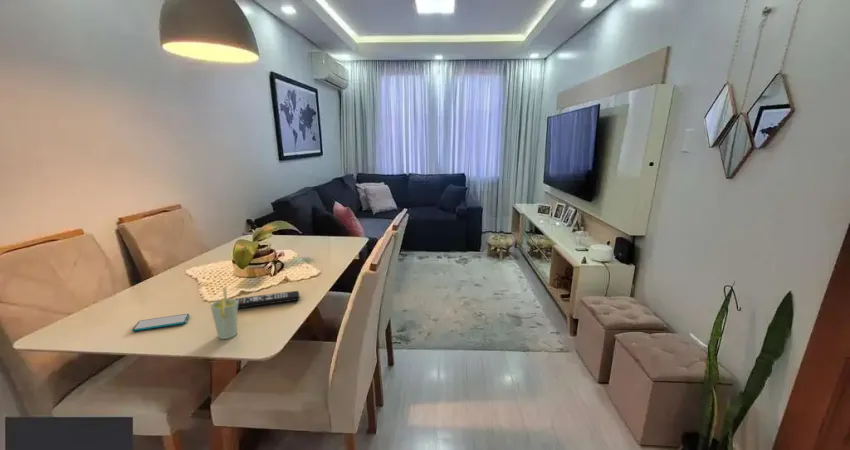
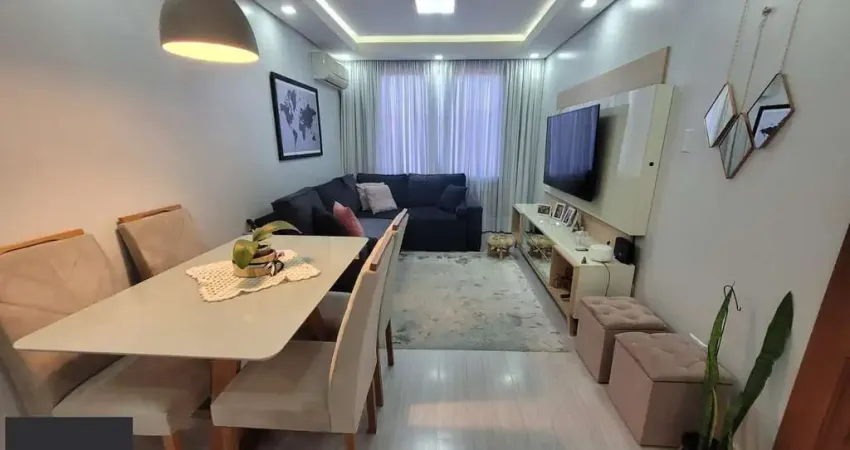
- smartphone (162, 322)
- remote control (265, 300)
- cup (225, 315)
